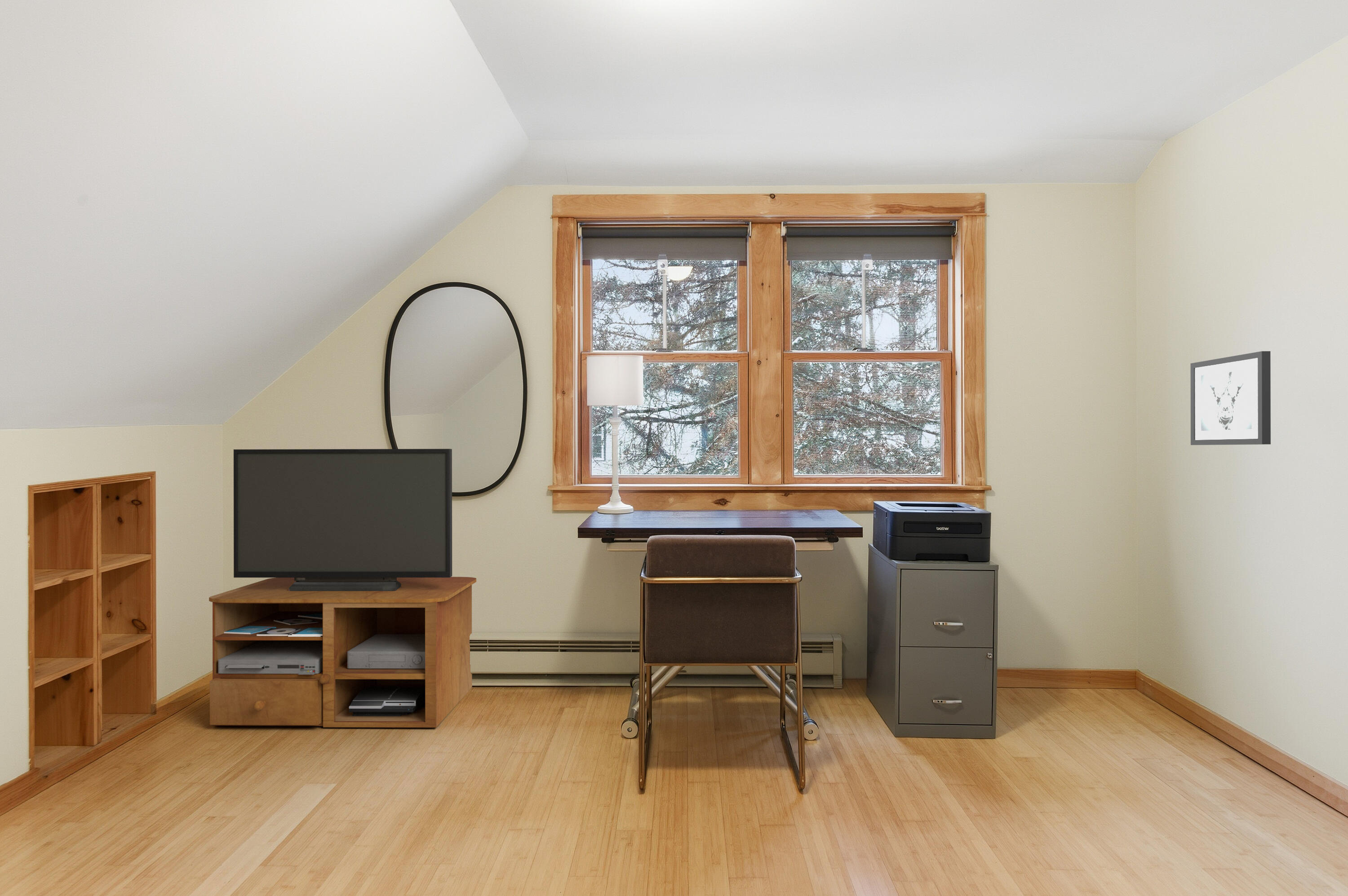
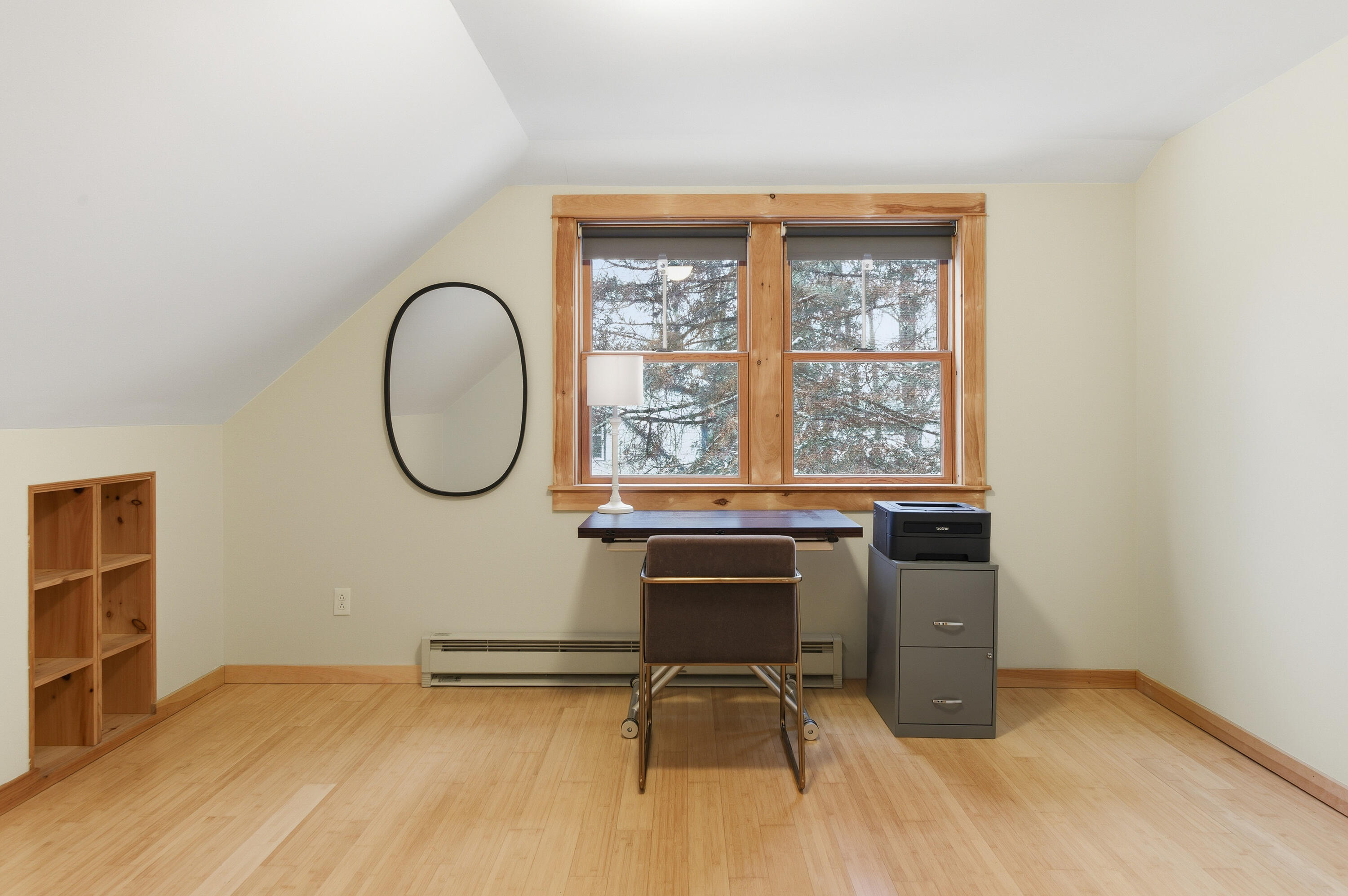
- tv stand (348, 578)
- wall art (1228, 401)
